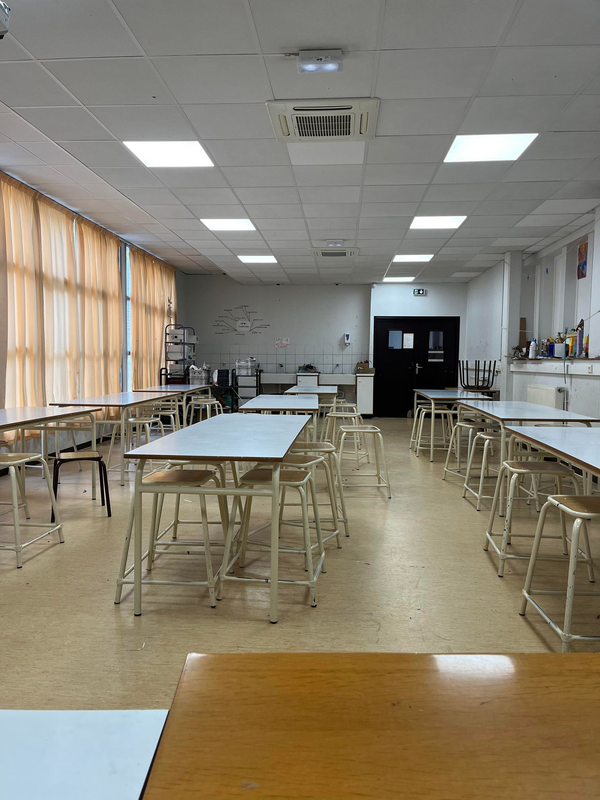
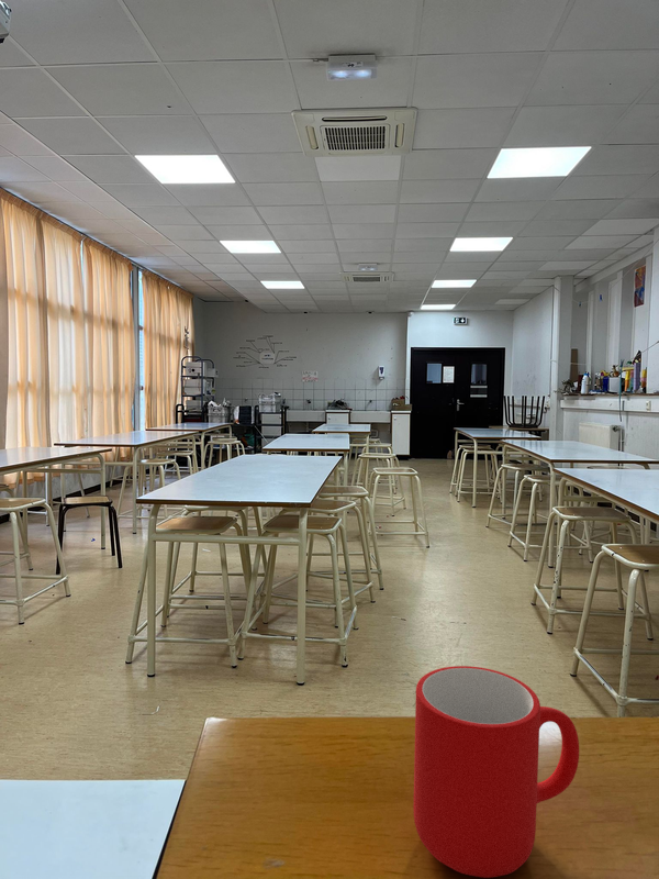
+ cup (500, 763)
